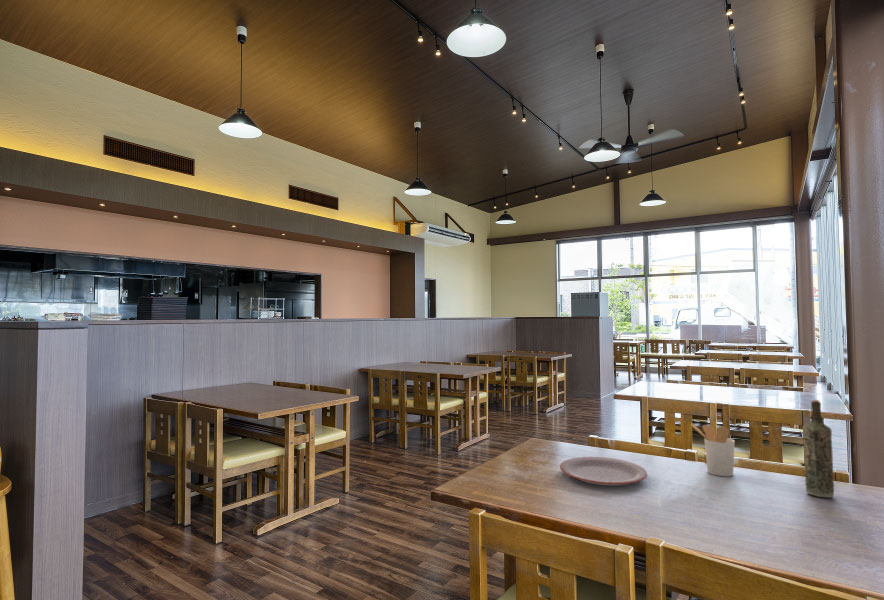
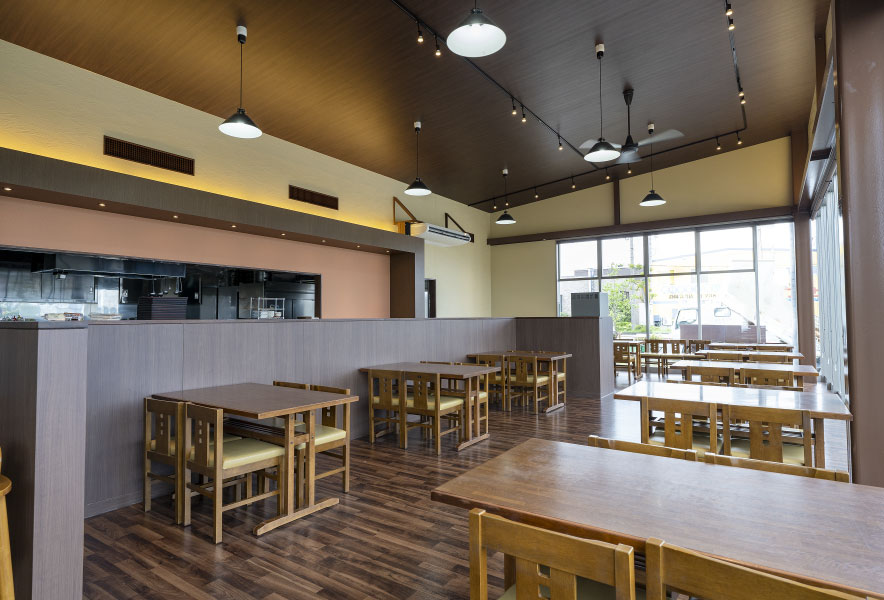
- utensil holder (711, 447)
- plate (602, 472)
- bottle (817, 447)
